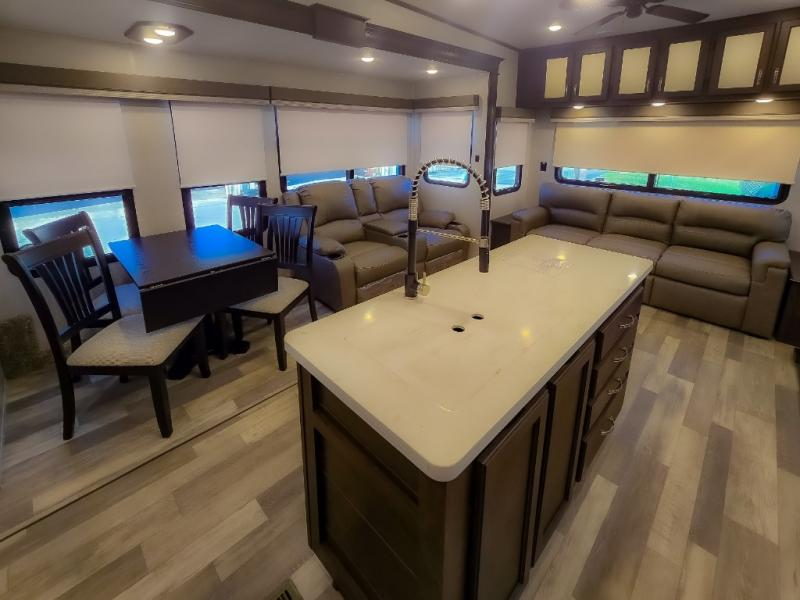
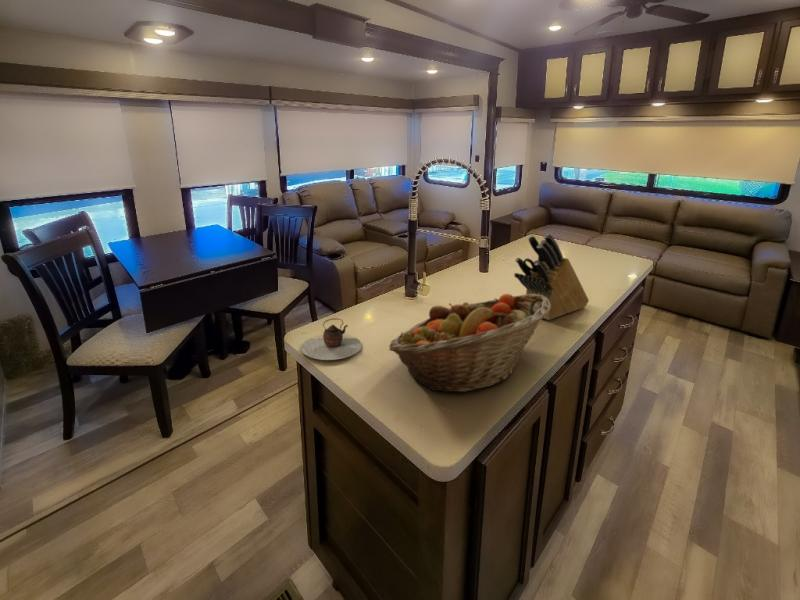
+ teapot (330, 333)
+ knife block (554, 272)
+ fruit basket (470, 333)
